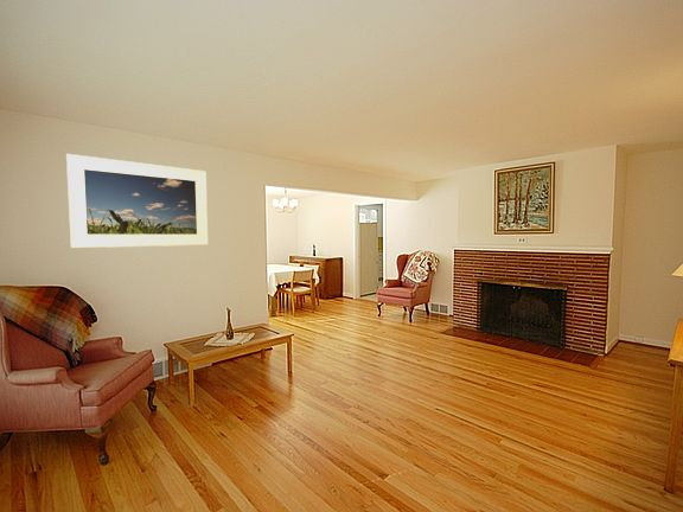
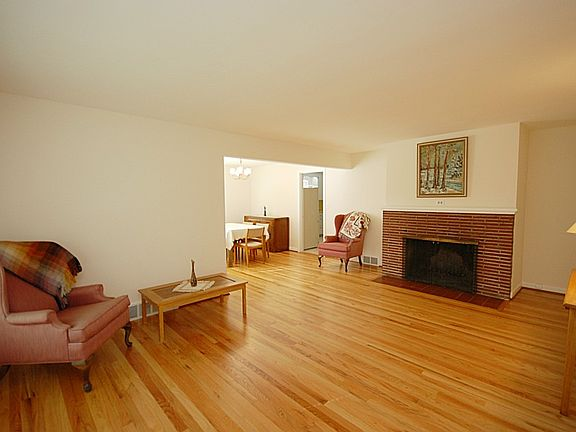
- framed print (146, 205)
